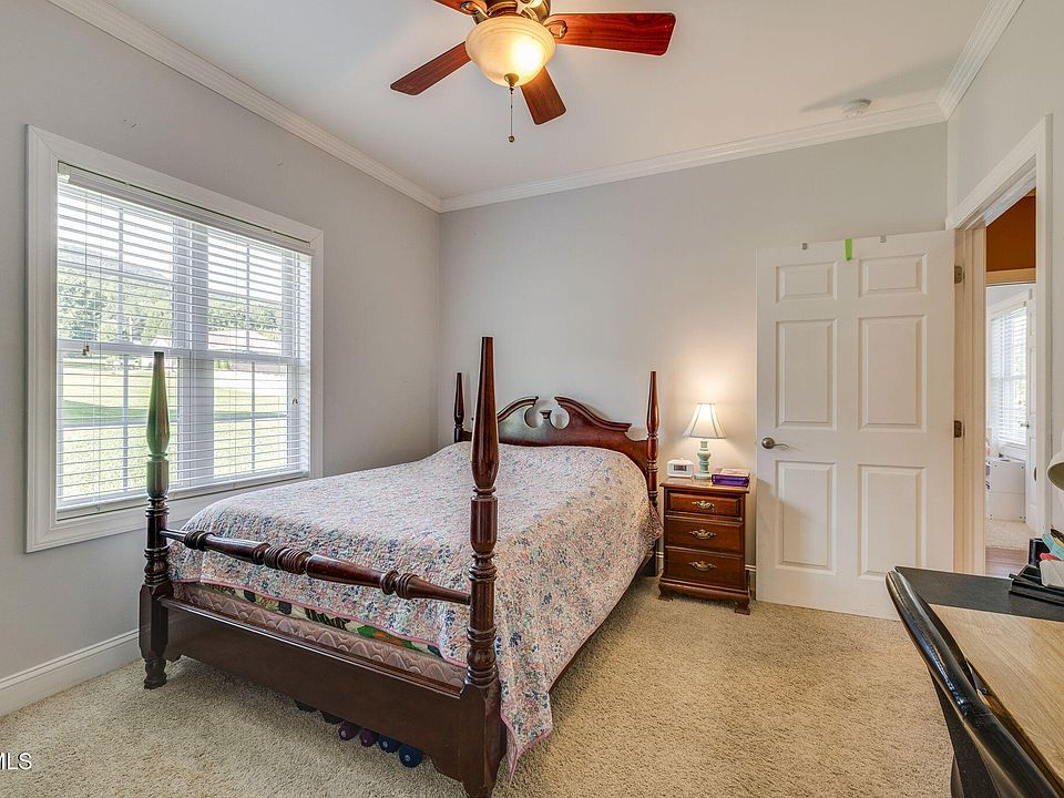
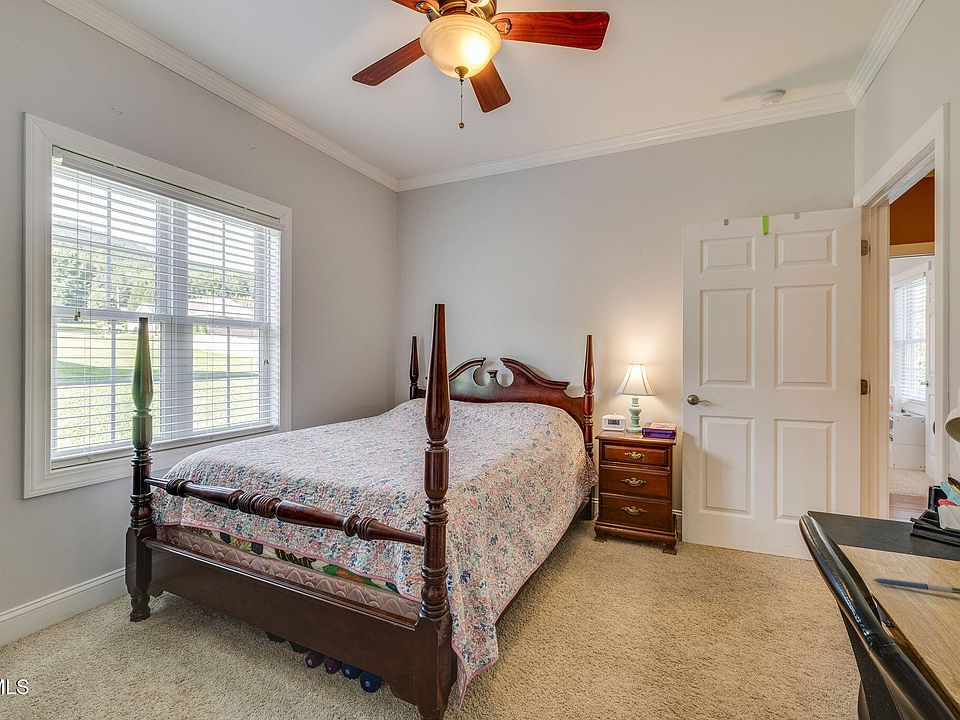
+ pen (918, 585)
